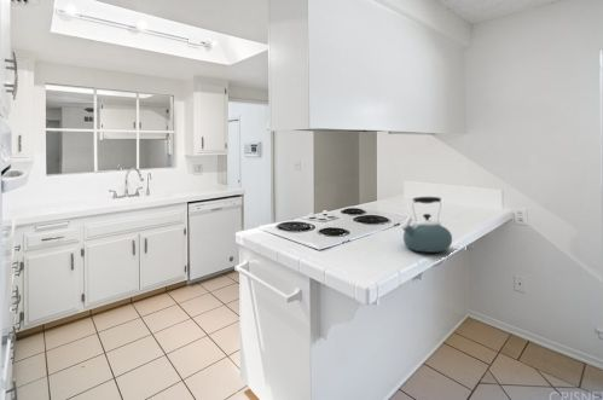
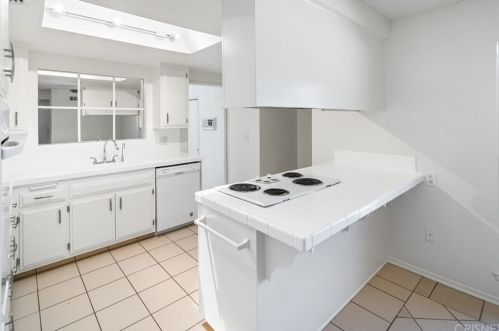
- kettle (423, 222)
